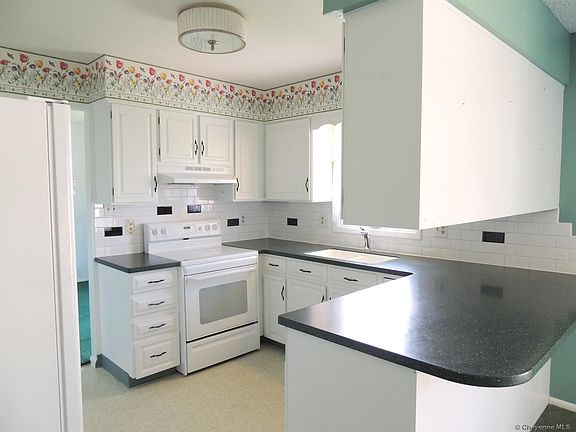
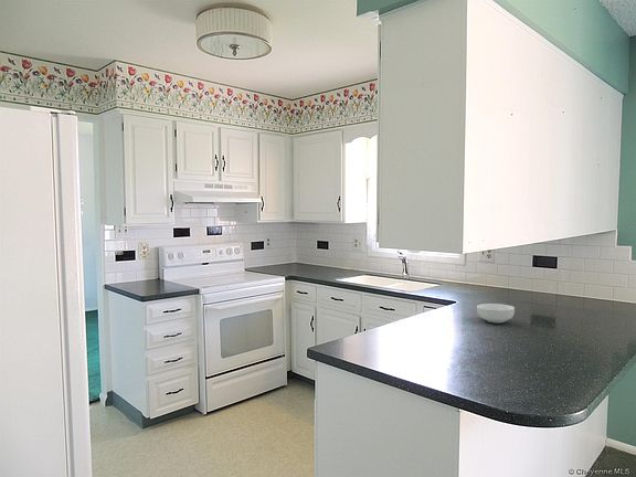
+ cereal bowl (495, 314)
